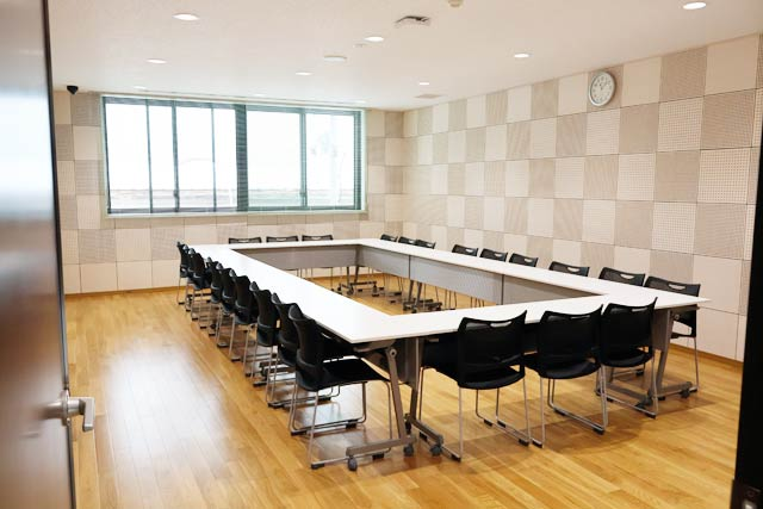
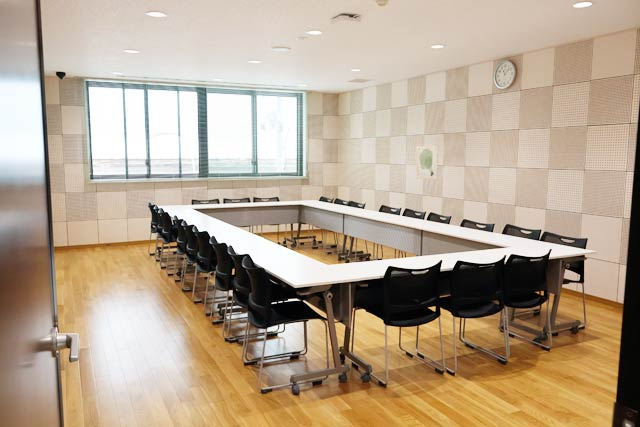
+ wall art (426, 162)
